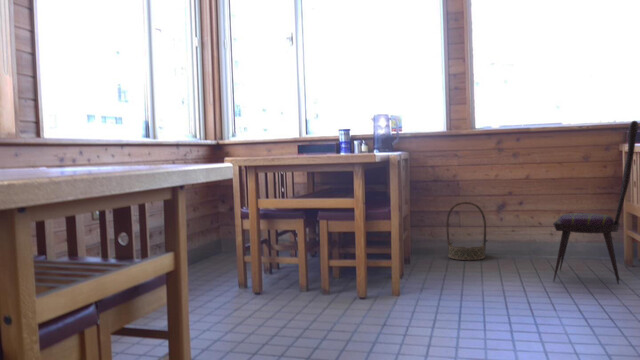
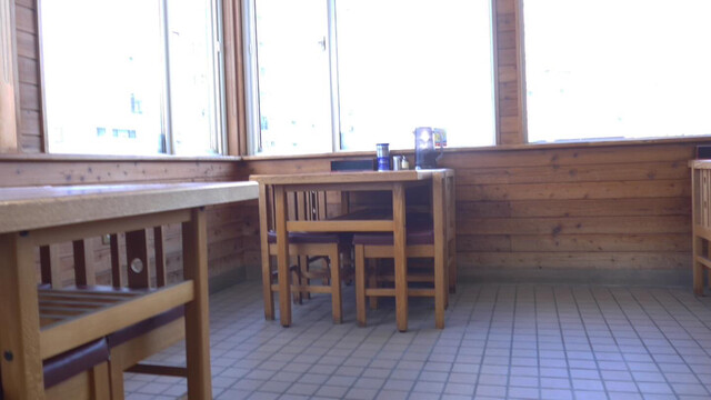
- basket (448, 230)
- dining chair (594, 213)
